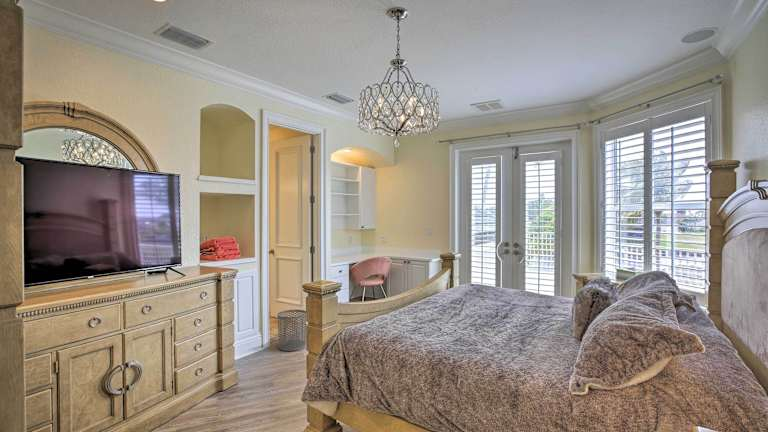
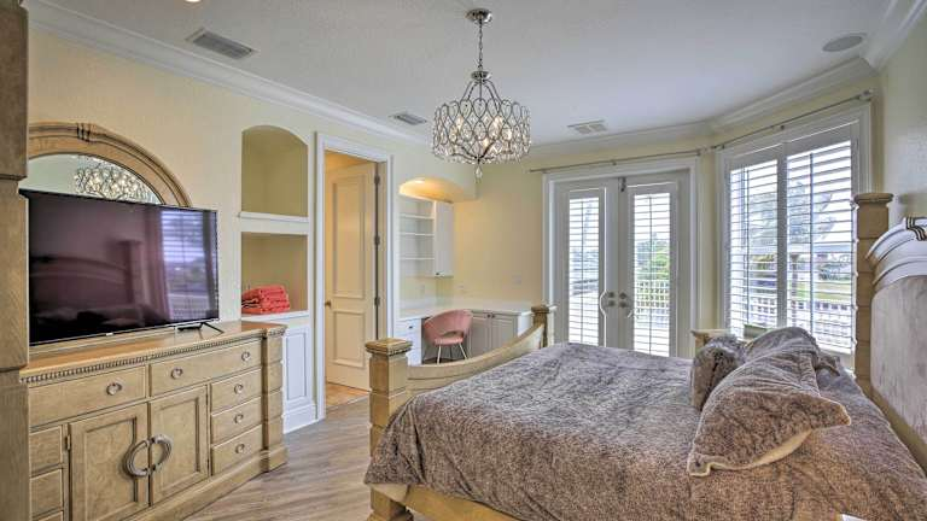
- waste bin (292, 329)
